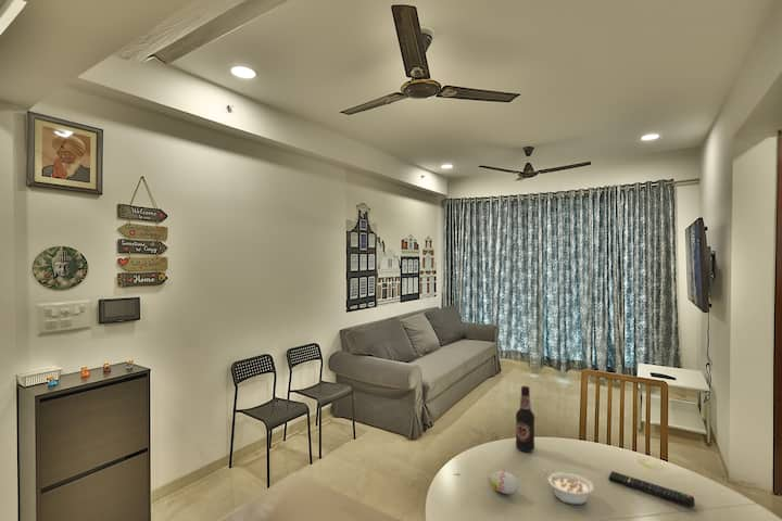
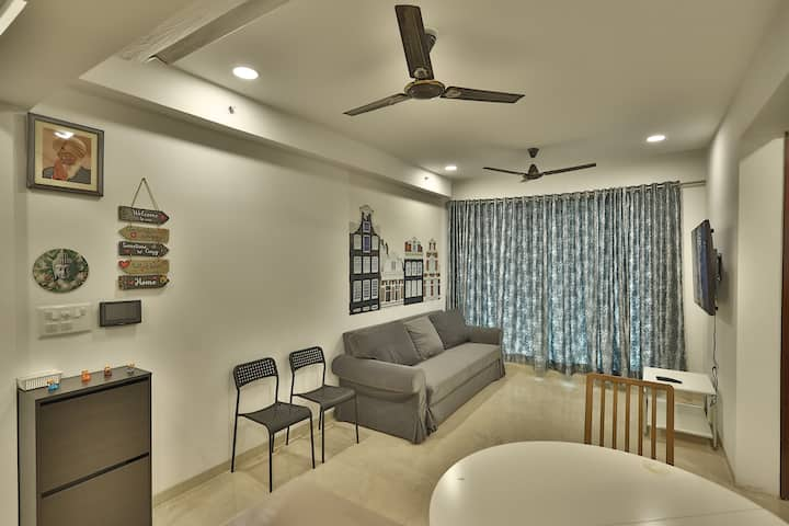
- remote control (649, 488)
- bottle (525, 417)
- decorative egg (503, 482)
- legume (568, 487)
